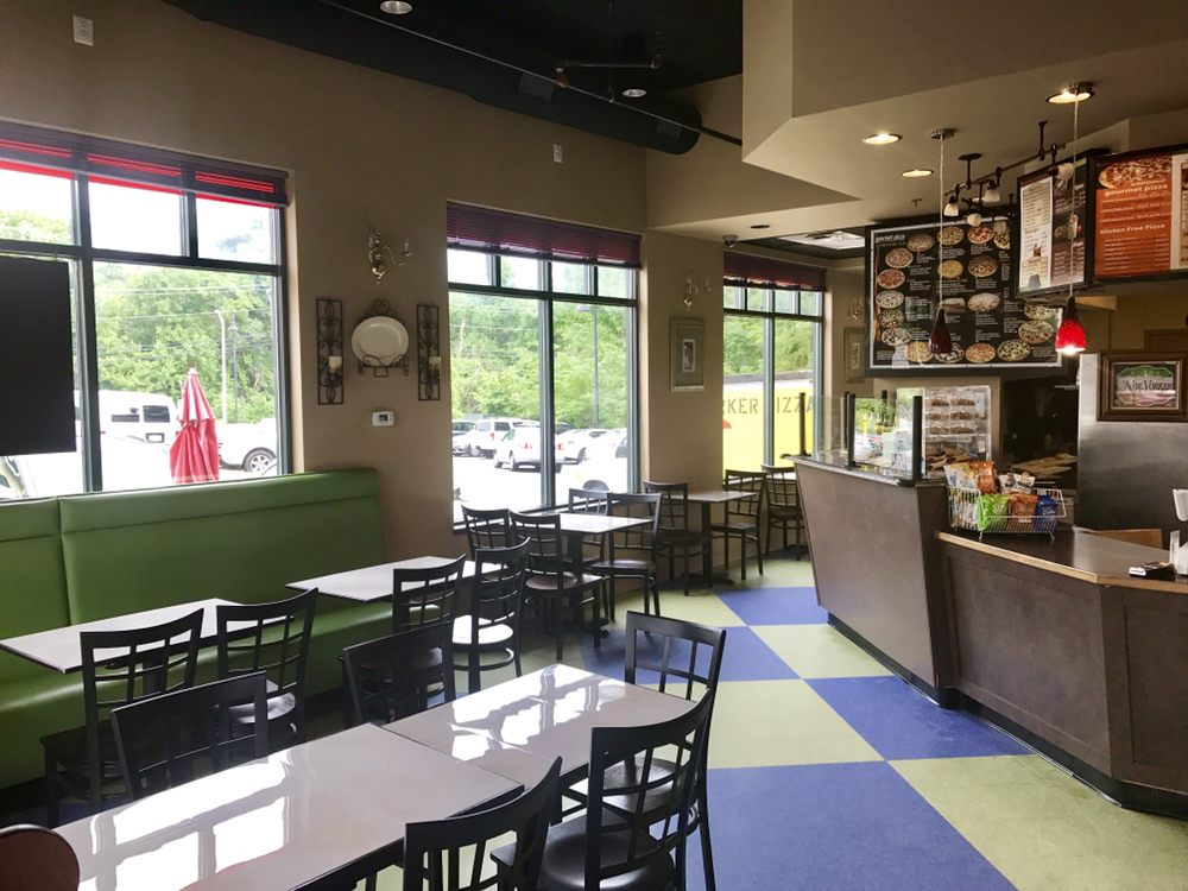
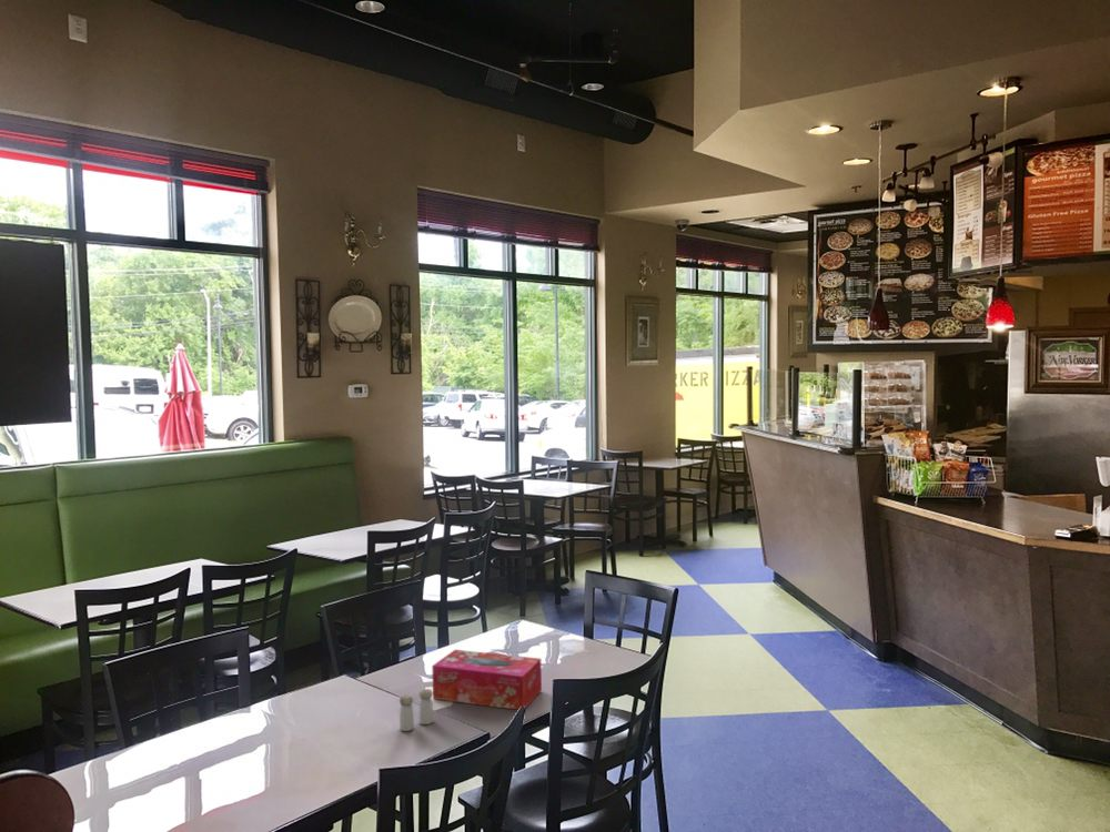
+ salt and pepper shaker (420, 709)
+ tissue box (487, 678)
